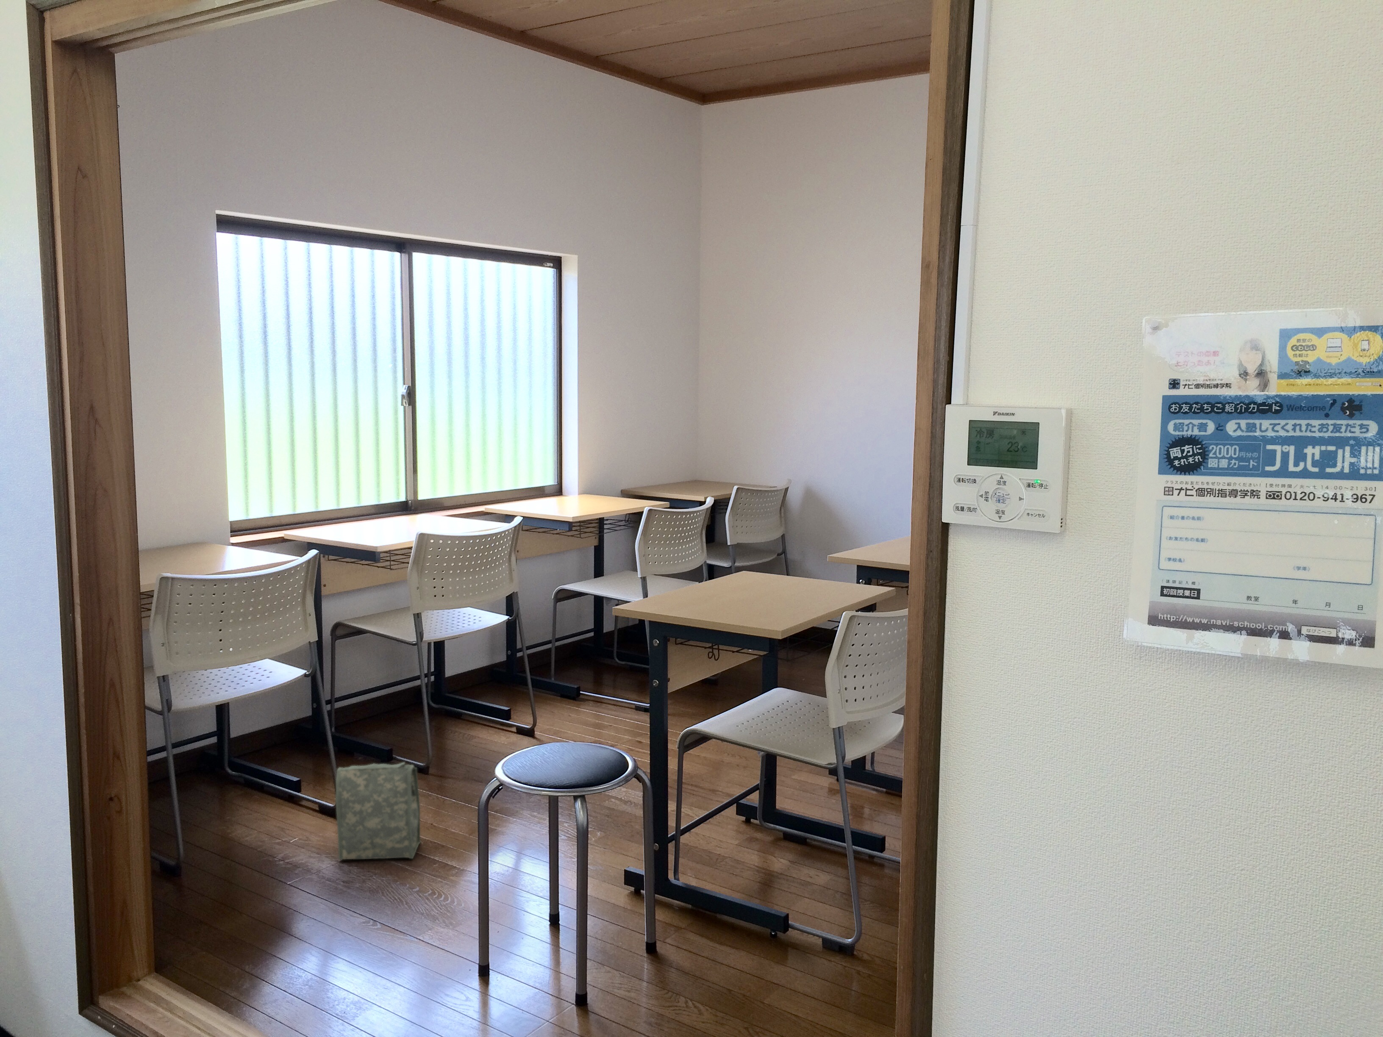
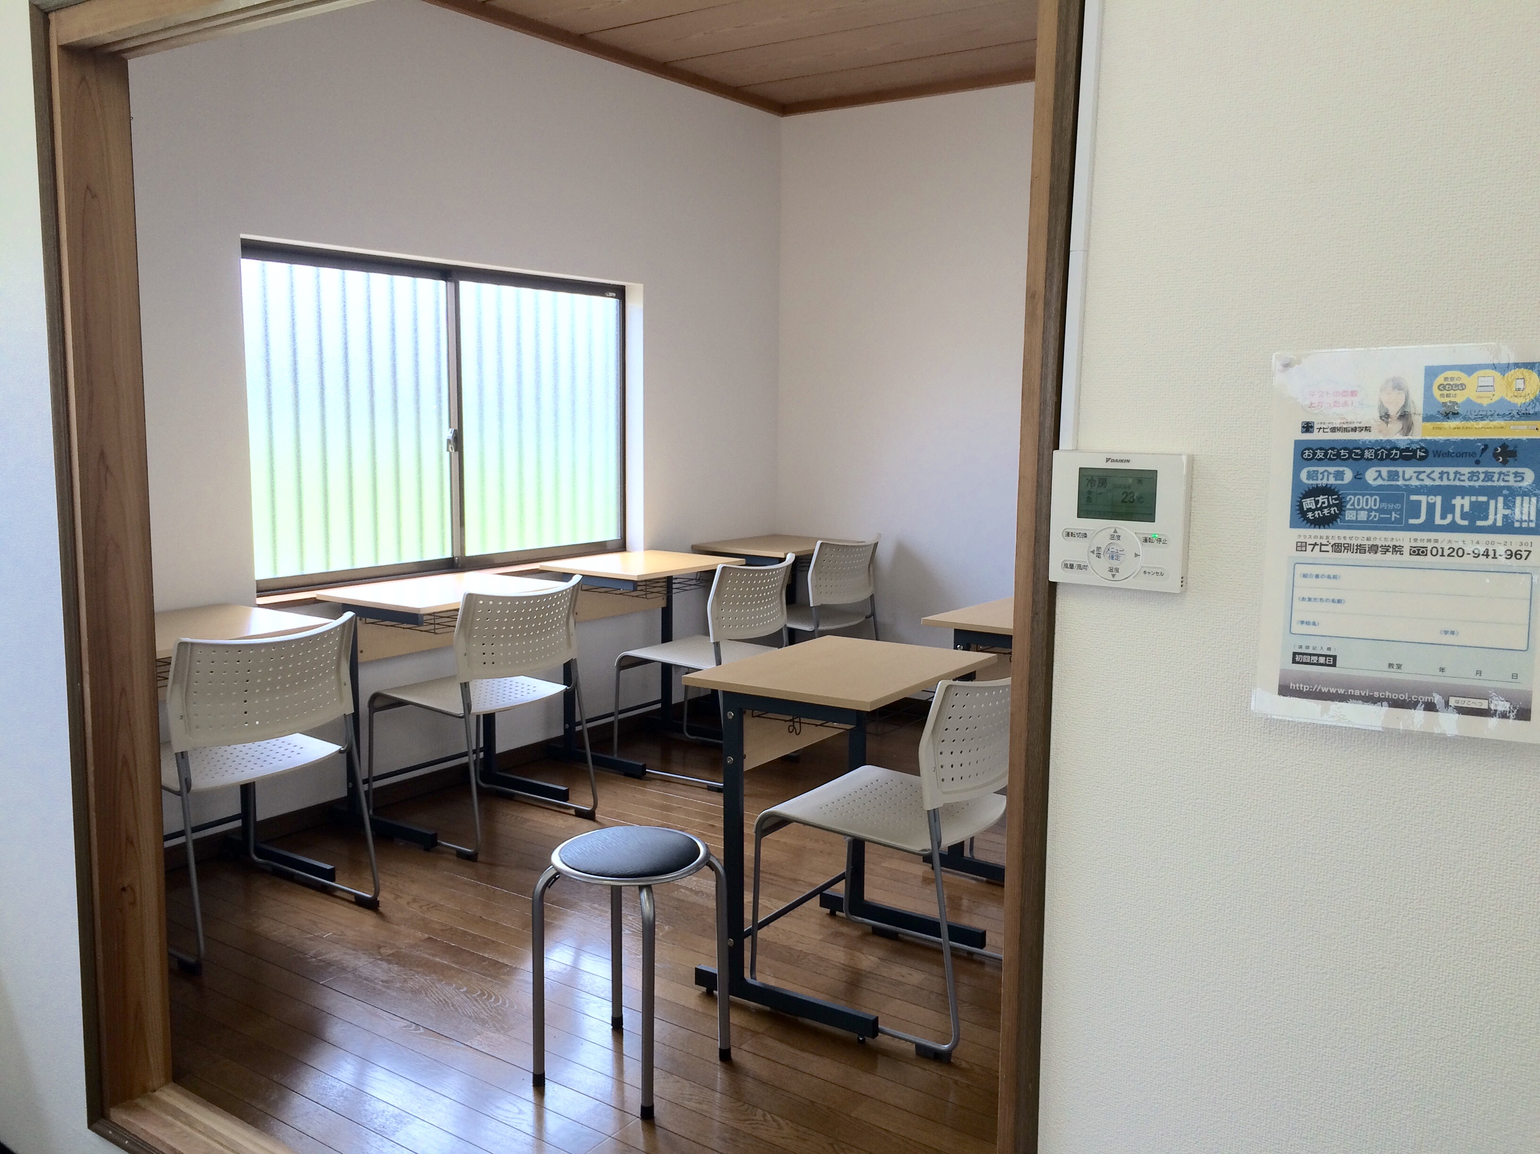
- bag (378, 806)
